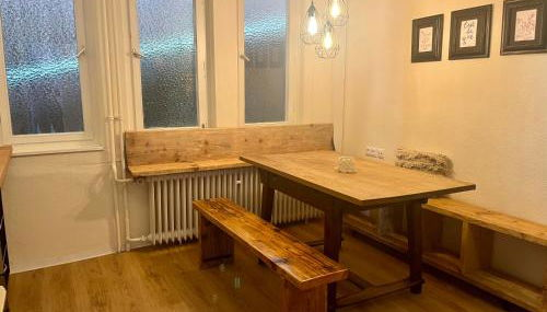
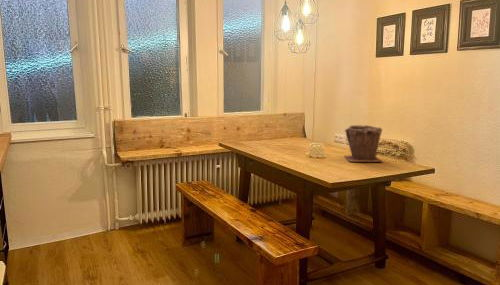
+ plant pot (363, 142)
